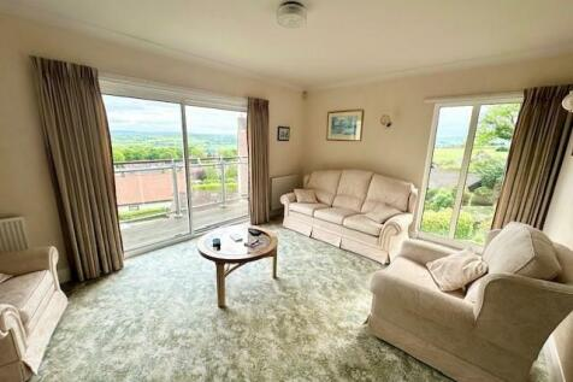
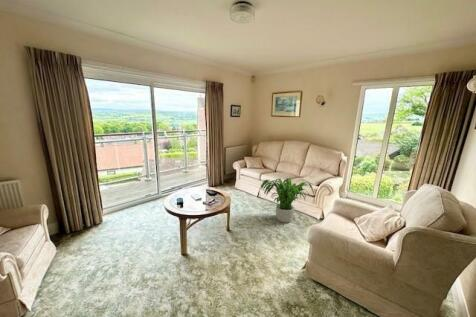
+ potted plant (287, 200)
